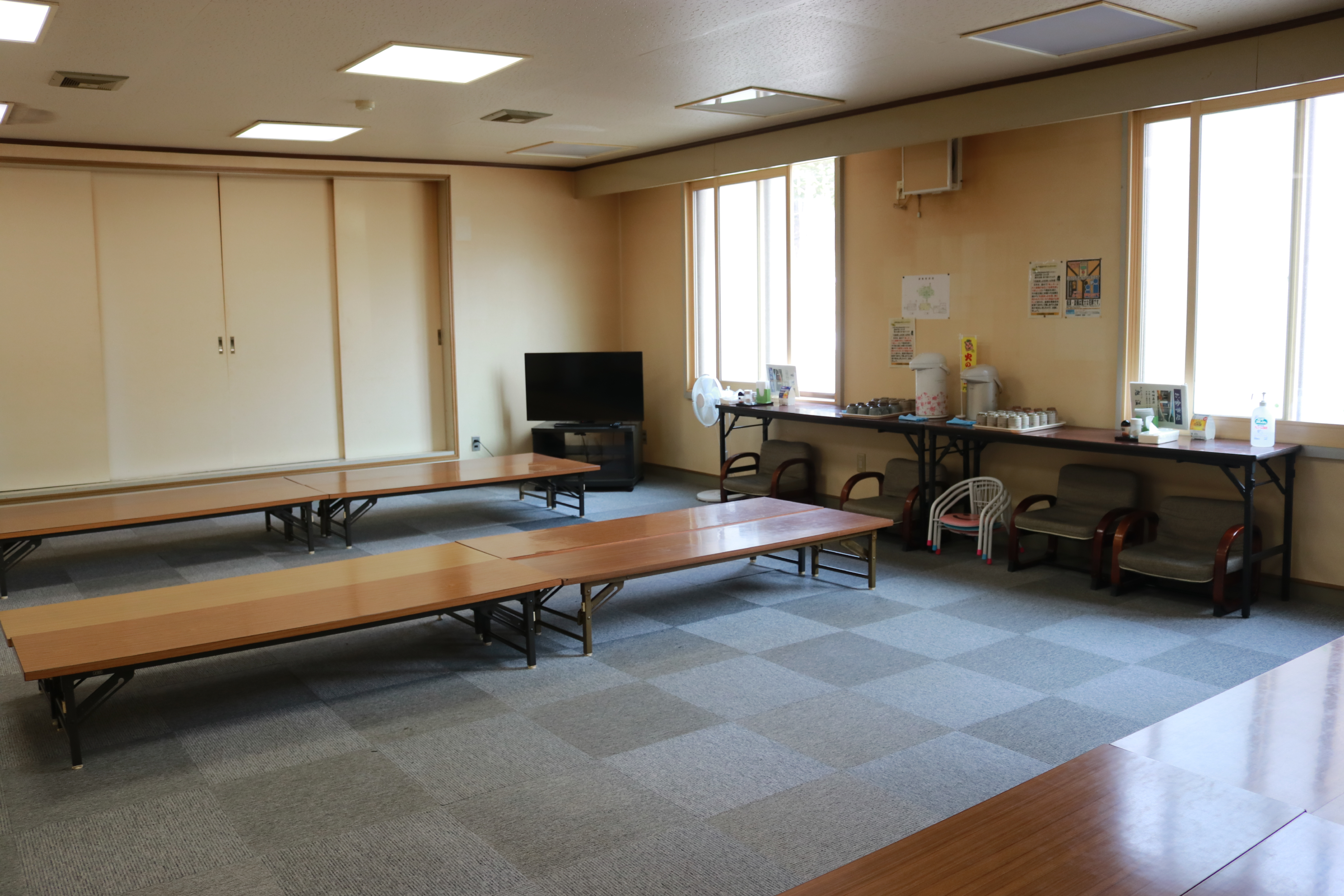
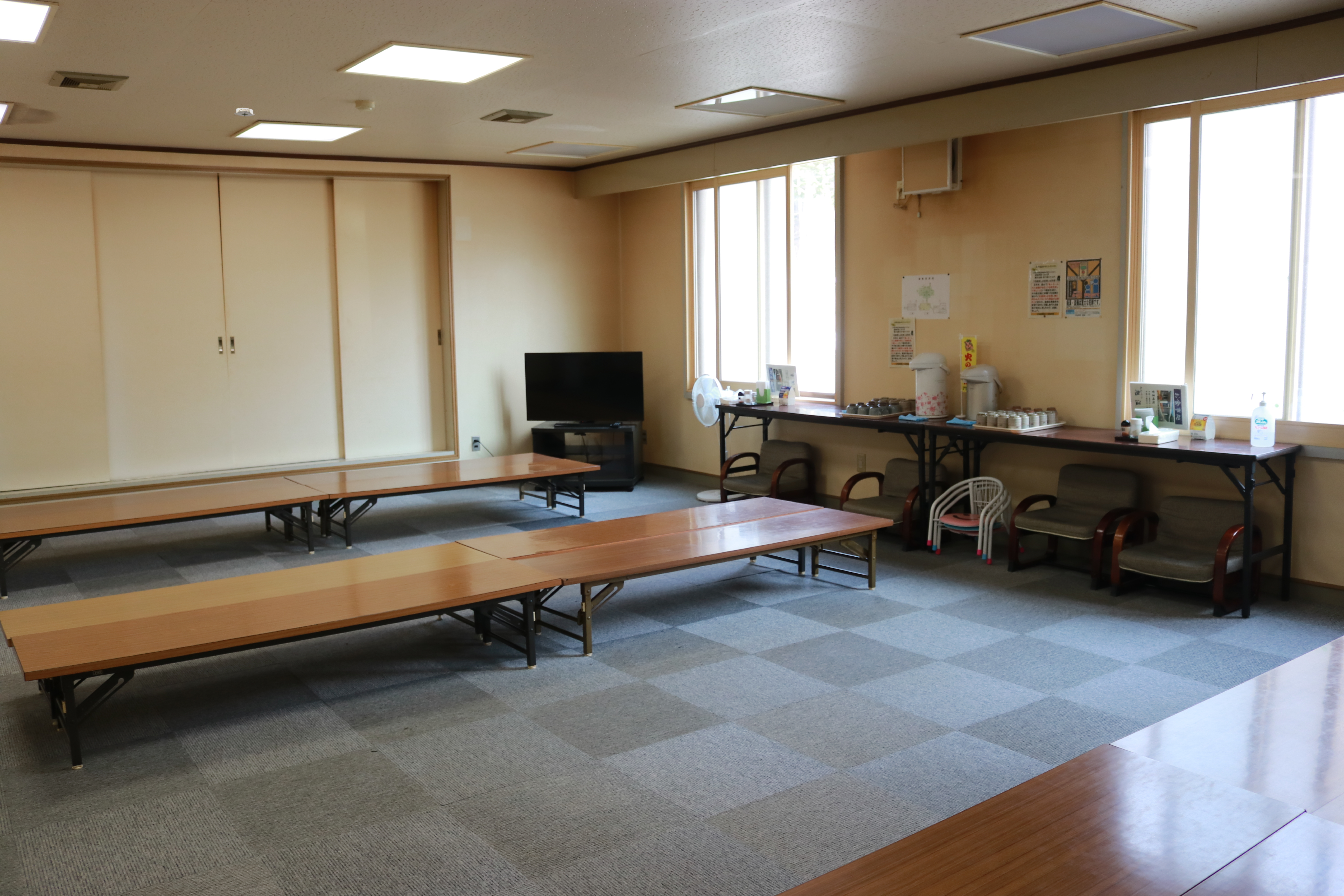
+ smoke detector (244, 112)
